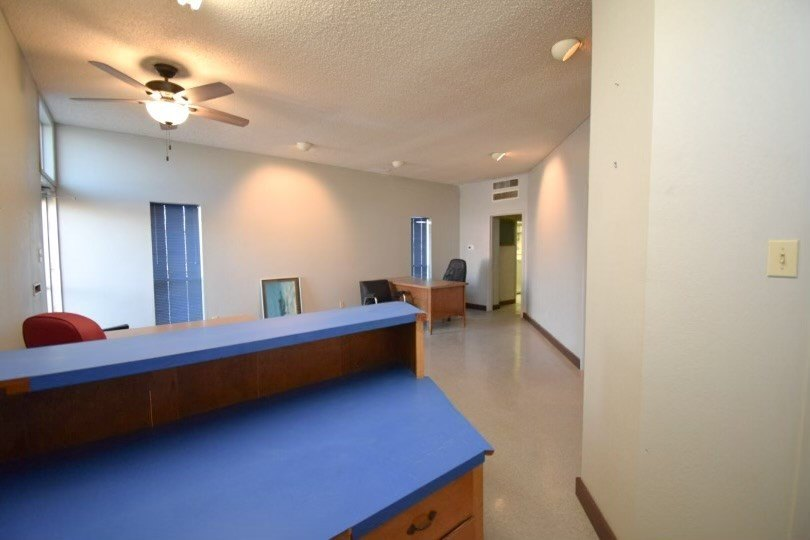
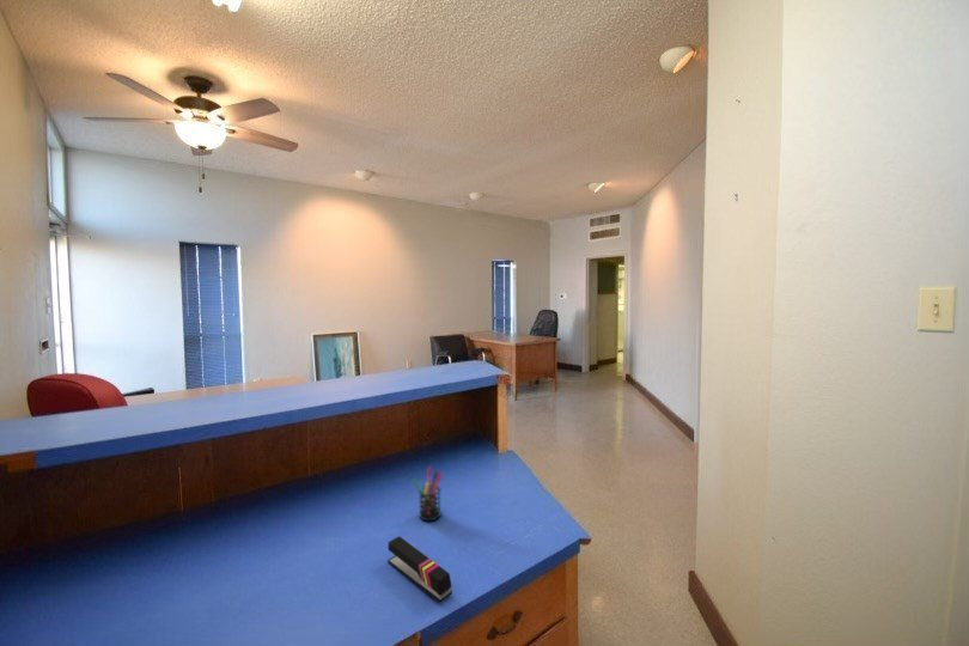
+ stapler (418, 566)
+ pen holder (427, 493)
